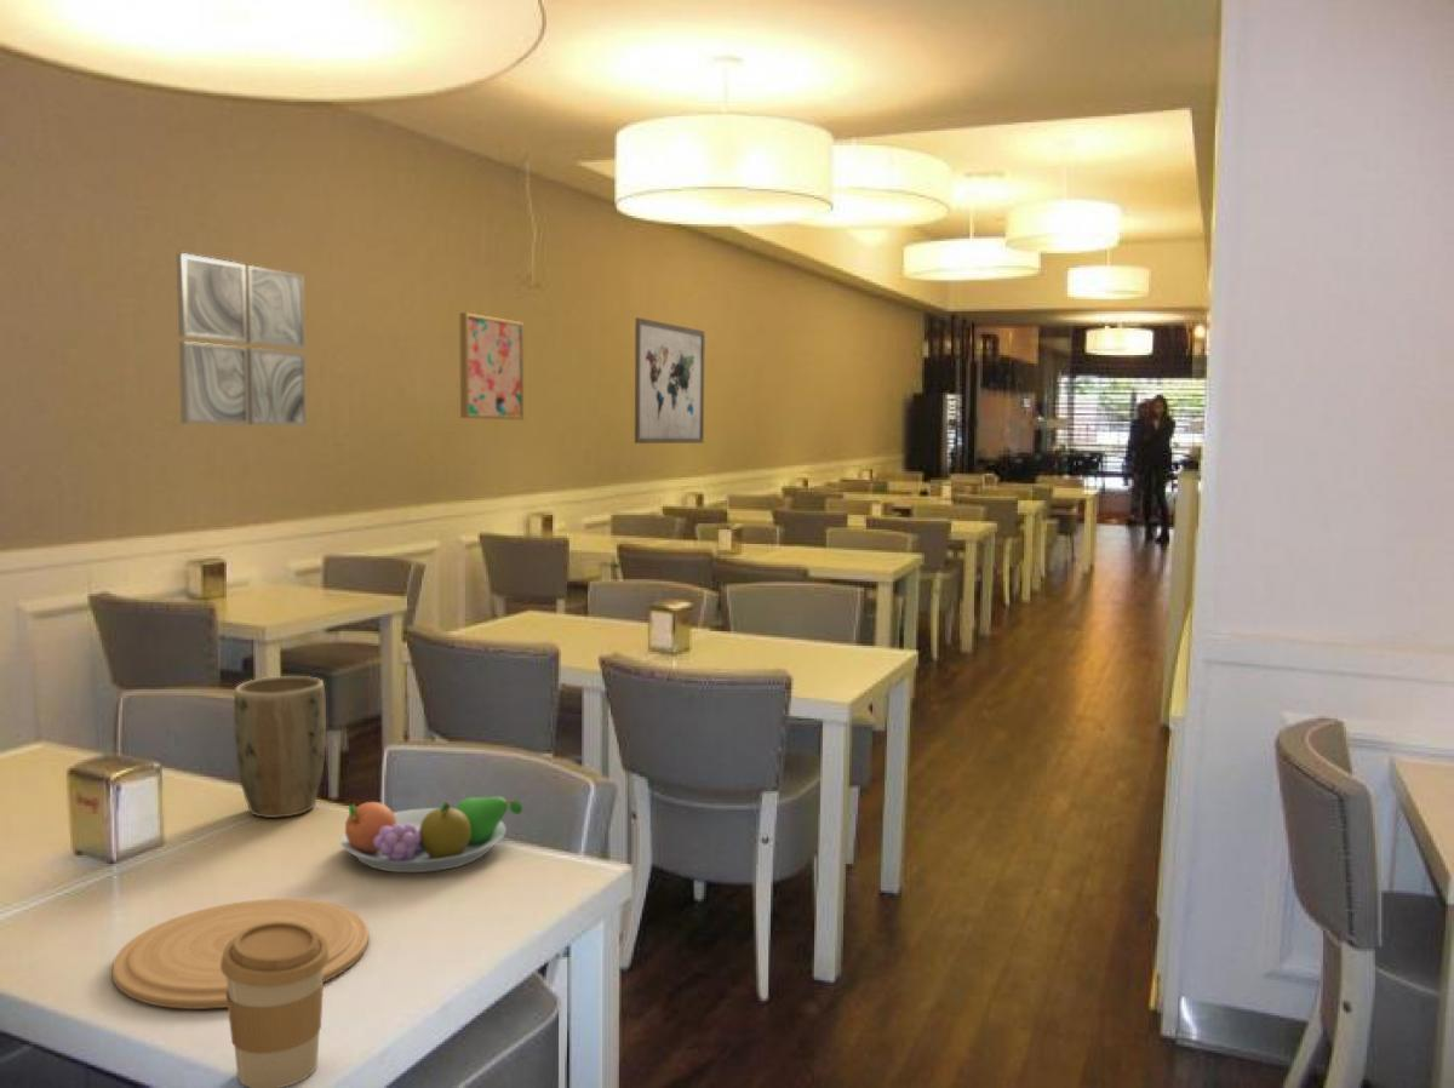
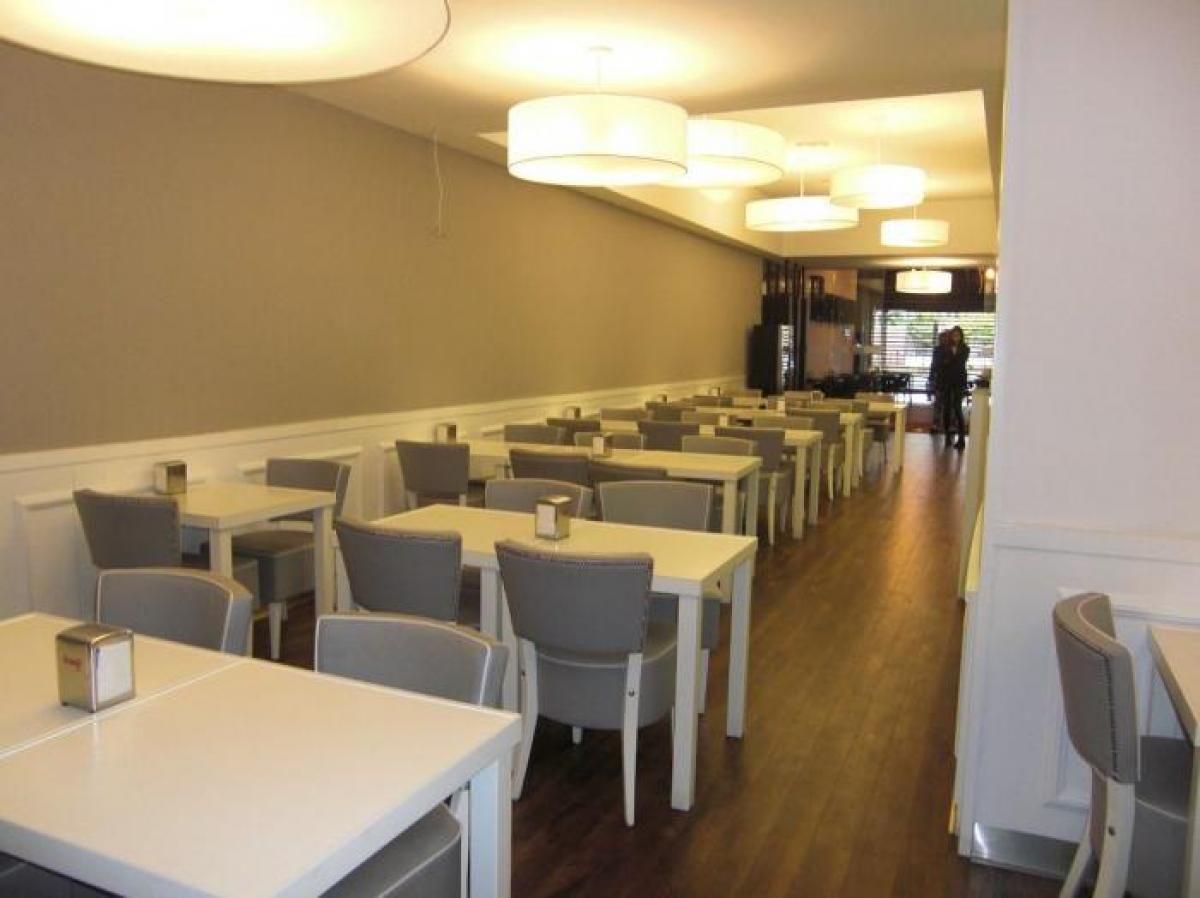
- wall art (247, 343)
- wall art (671, 384)
- wall art (492, 368)
- plant pot (281, 746)
- plate (236, 935)
- fruit bowl (430, 818)
- coffee cup (276, 1002)
